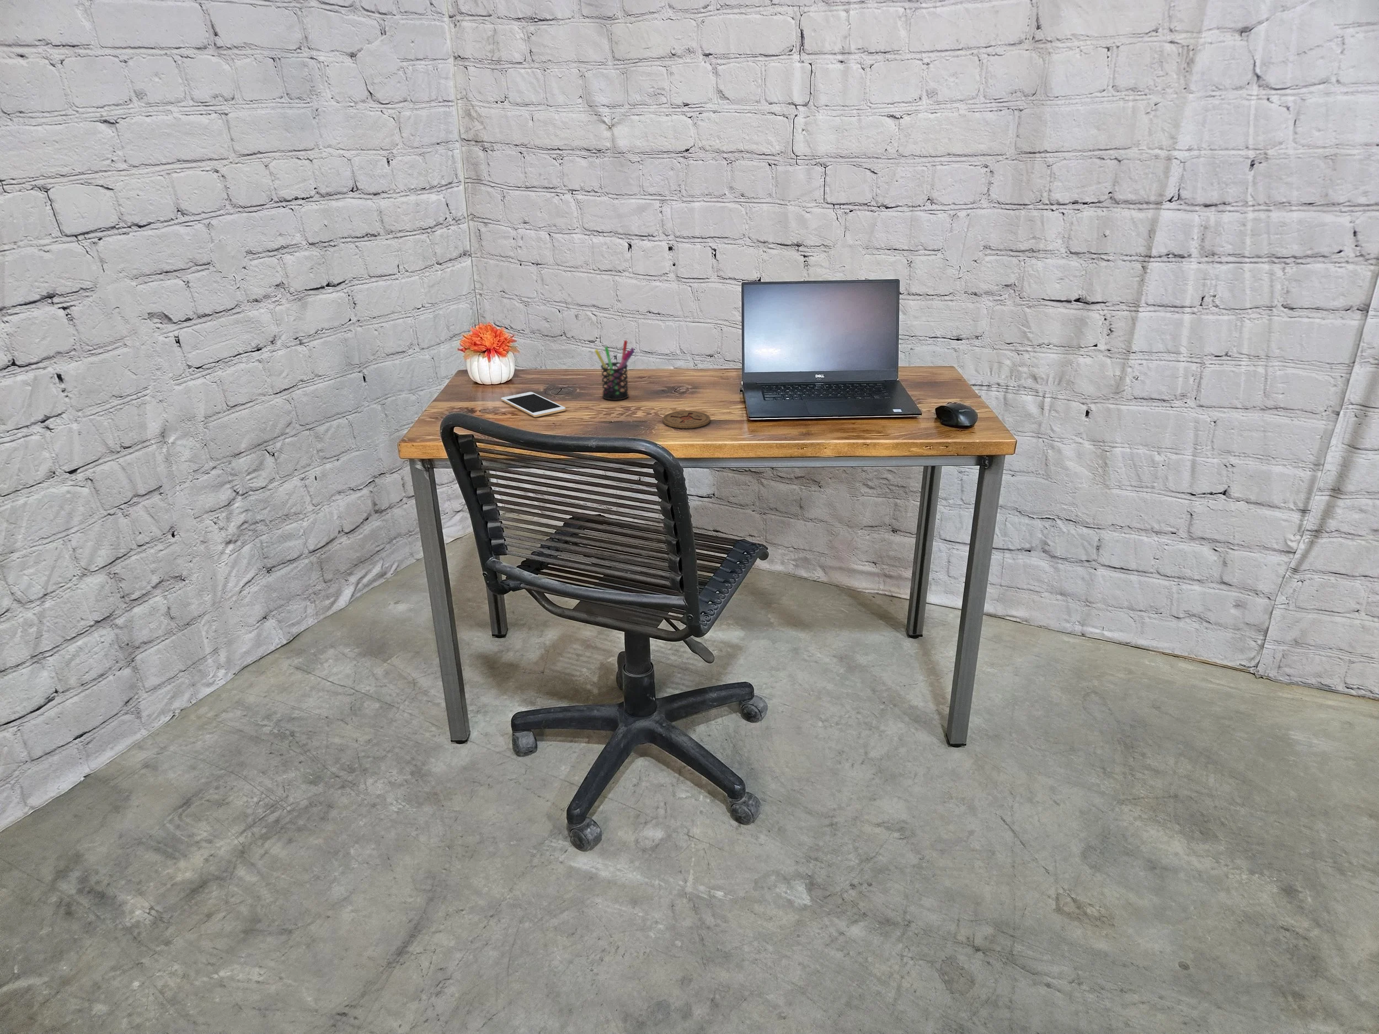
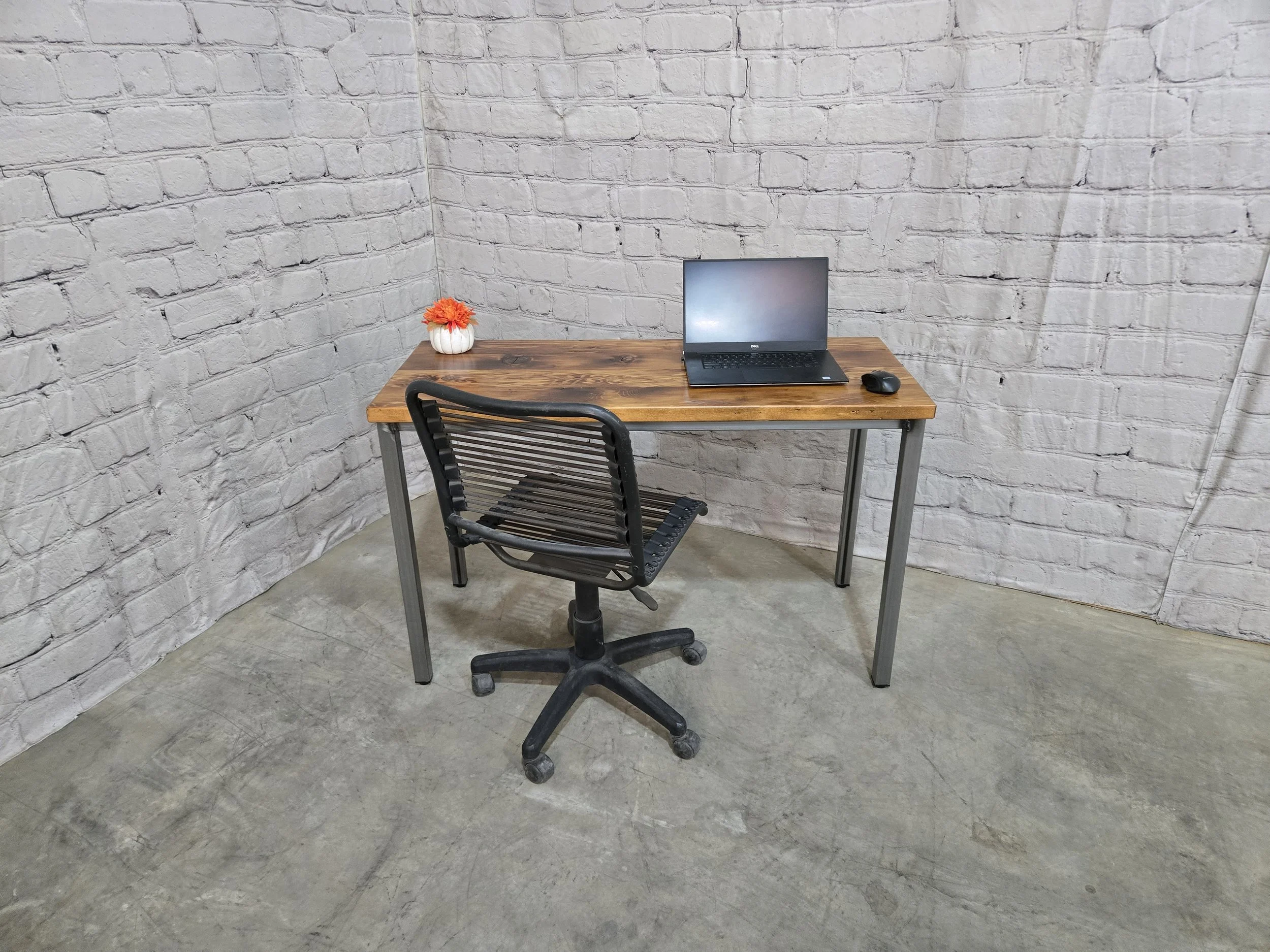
- pen holder (615, 369)
- cell phone (533, 404)
- coaster (686, 419)
